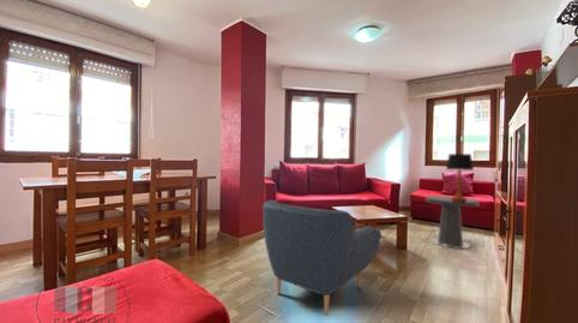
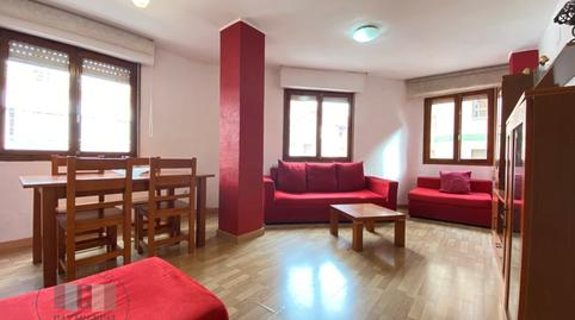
- side table (450, 220)
- armchair (321, 244)
- table lamp (459, 177)
